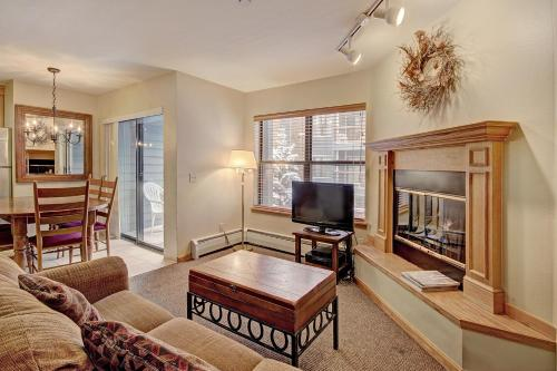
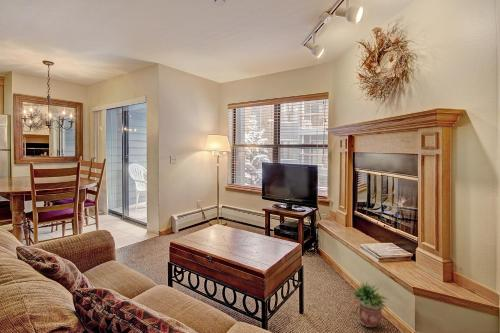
+ potted plant (370, 303)
